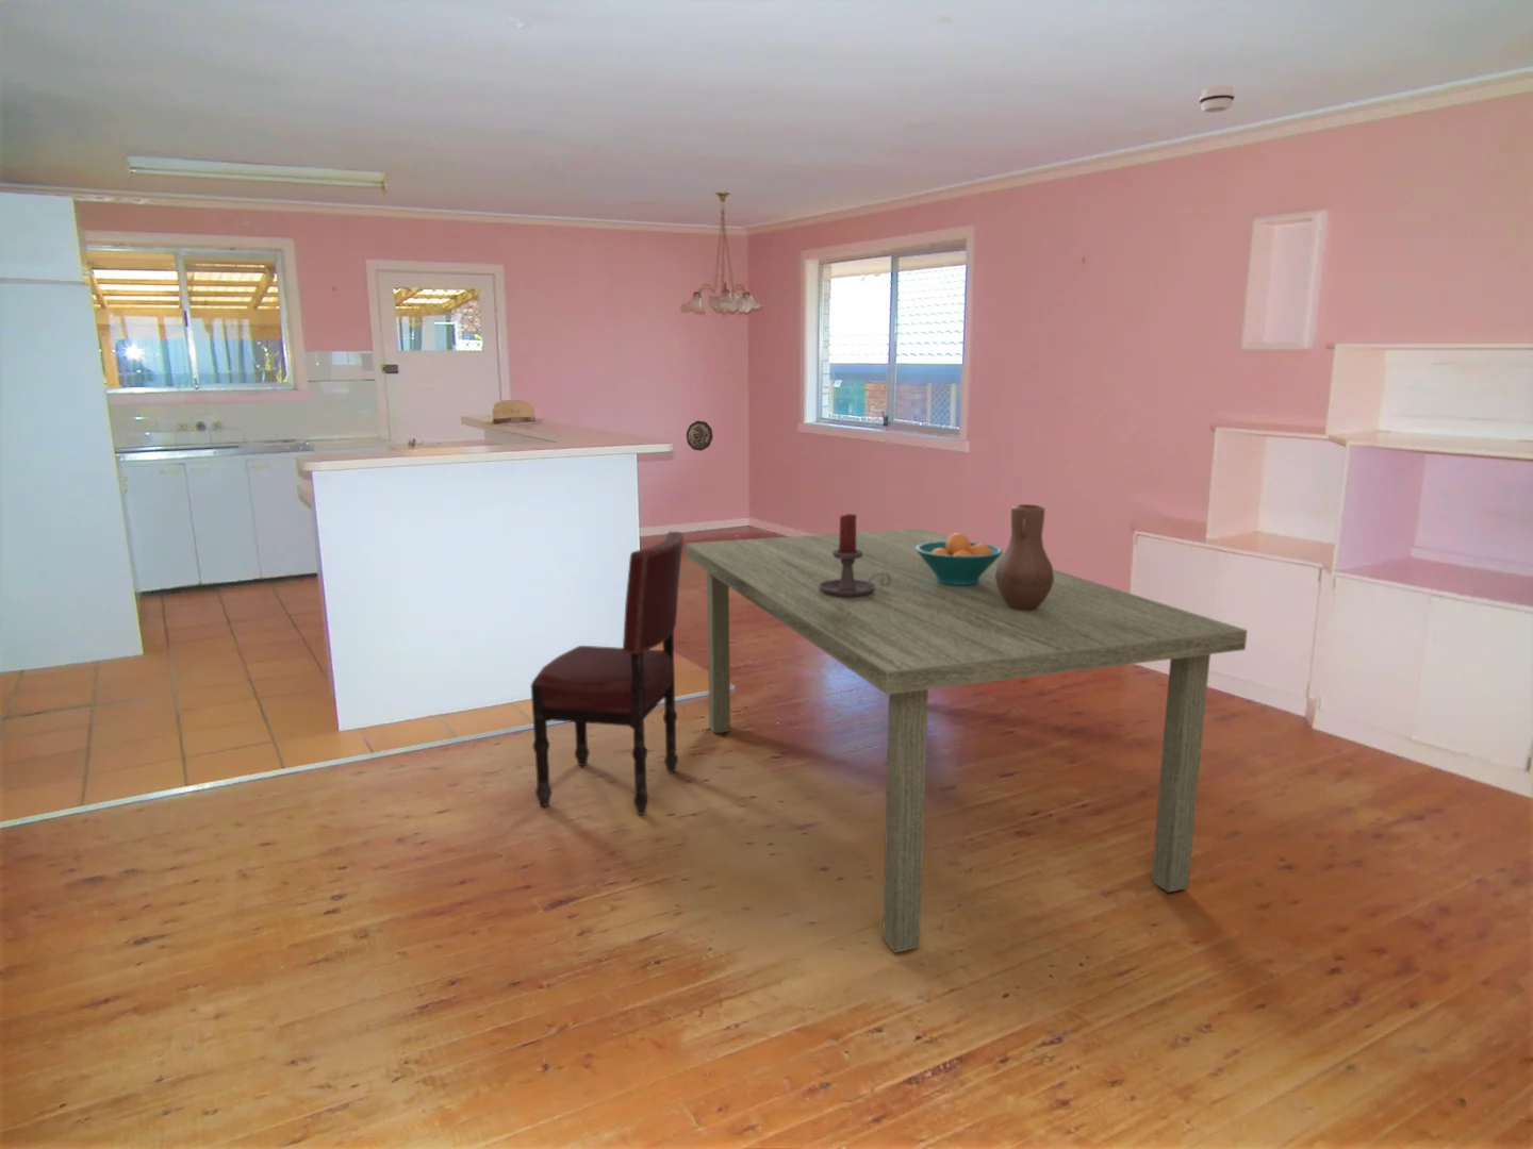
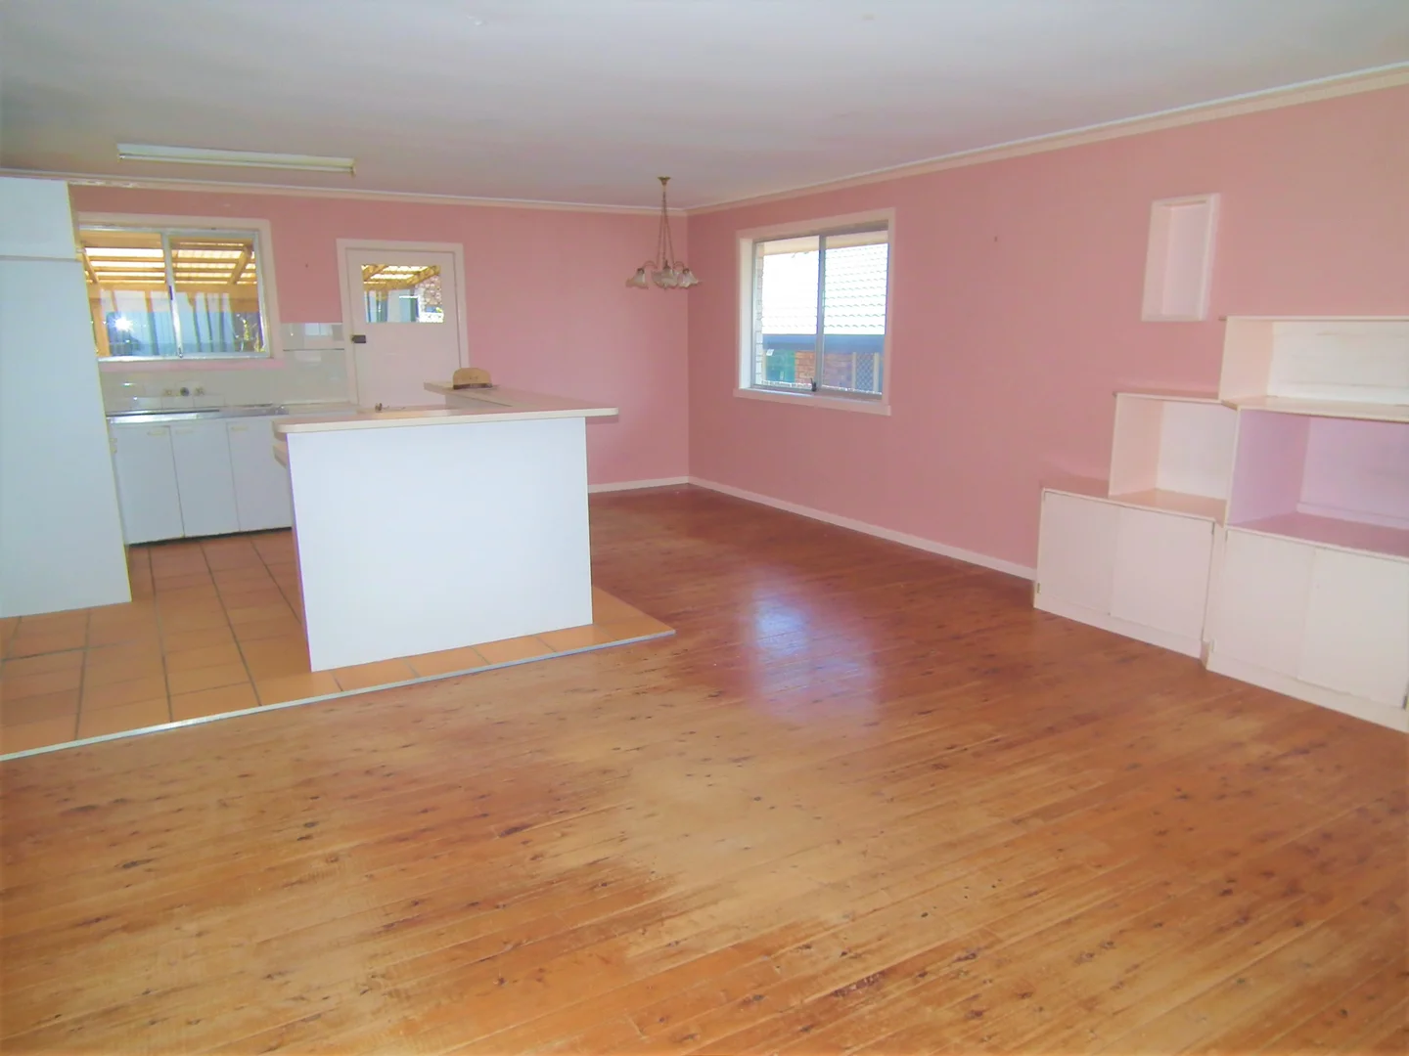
- fruit bowl (958, 556)
- smoke detector (1216, 99)
- dining chair (611, 666)
- dining table (907, 688)
- vase (1025, 556)
- decorative plate (699, 436)
- candle holder (855, 552)
